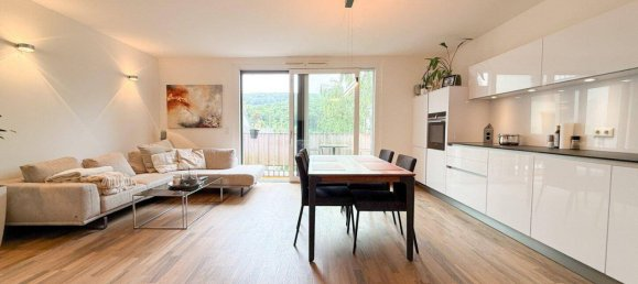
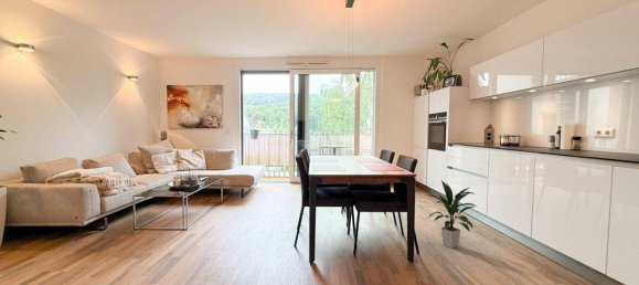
+ indoor plant (454, 213)
